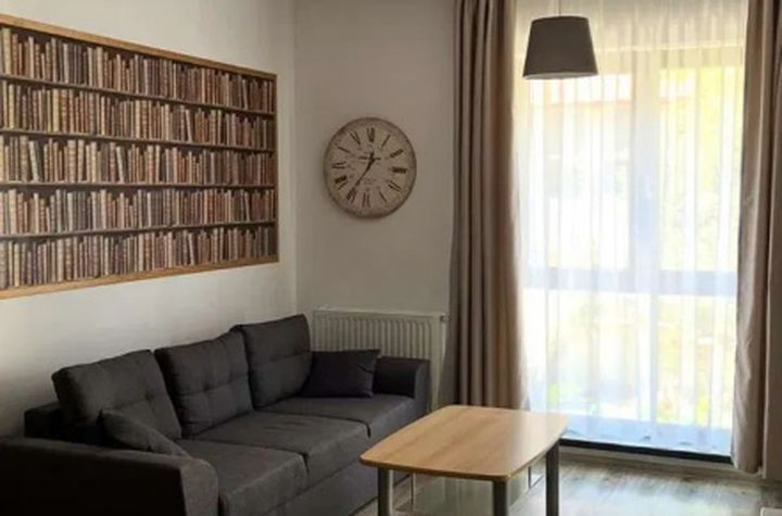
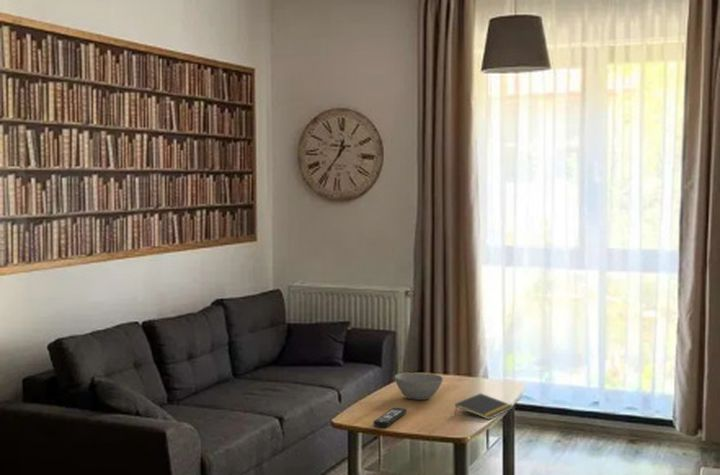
+ bowl (418, 387)
+ notepad (484, 405)
+ remote control (390, 417)
